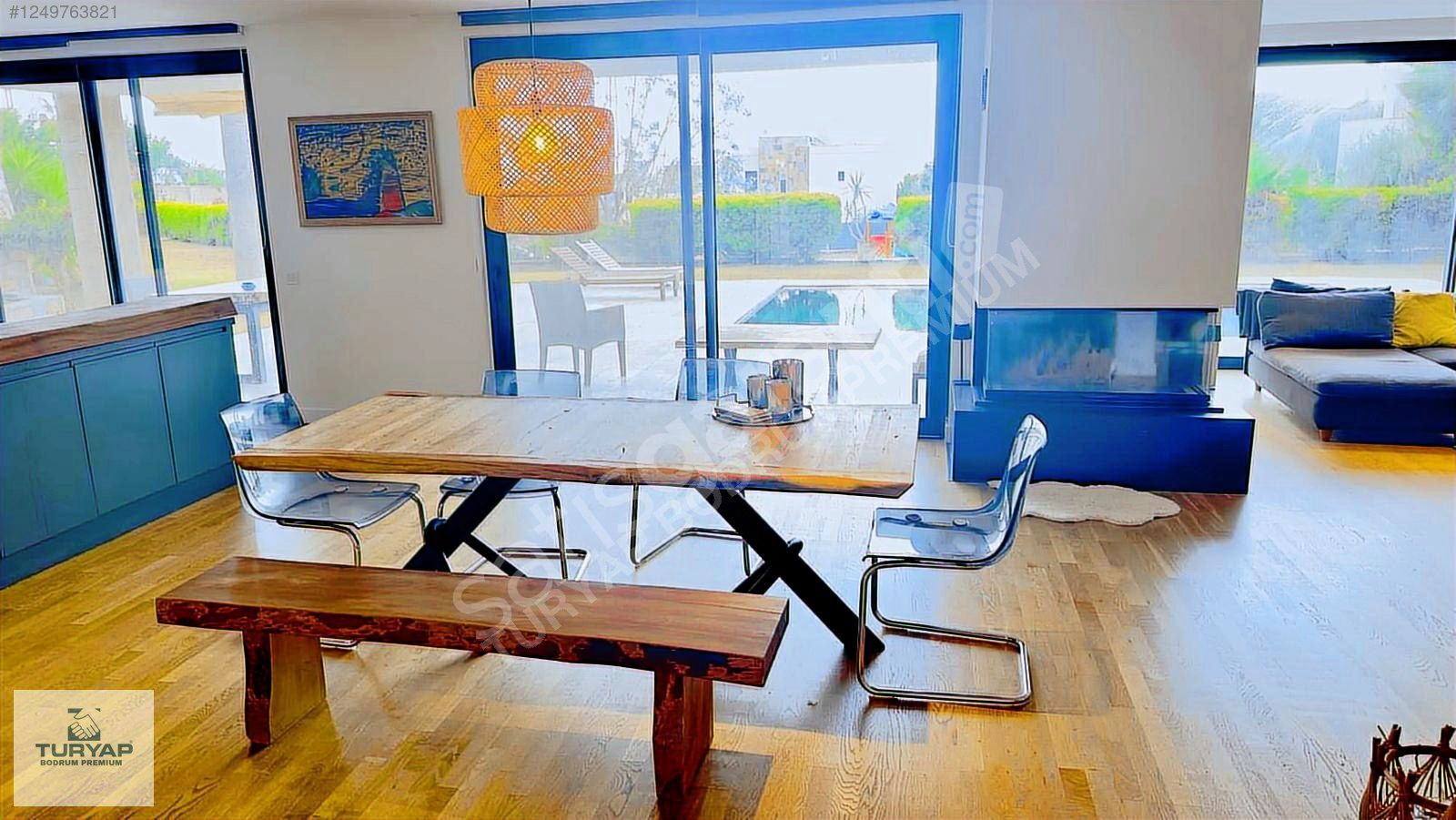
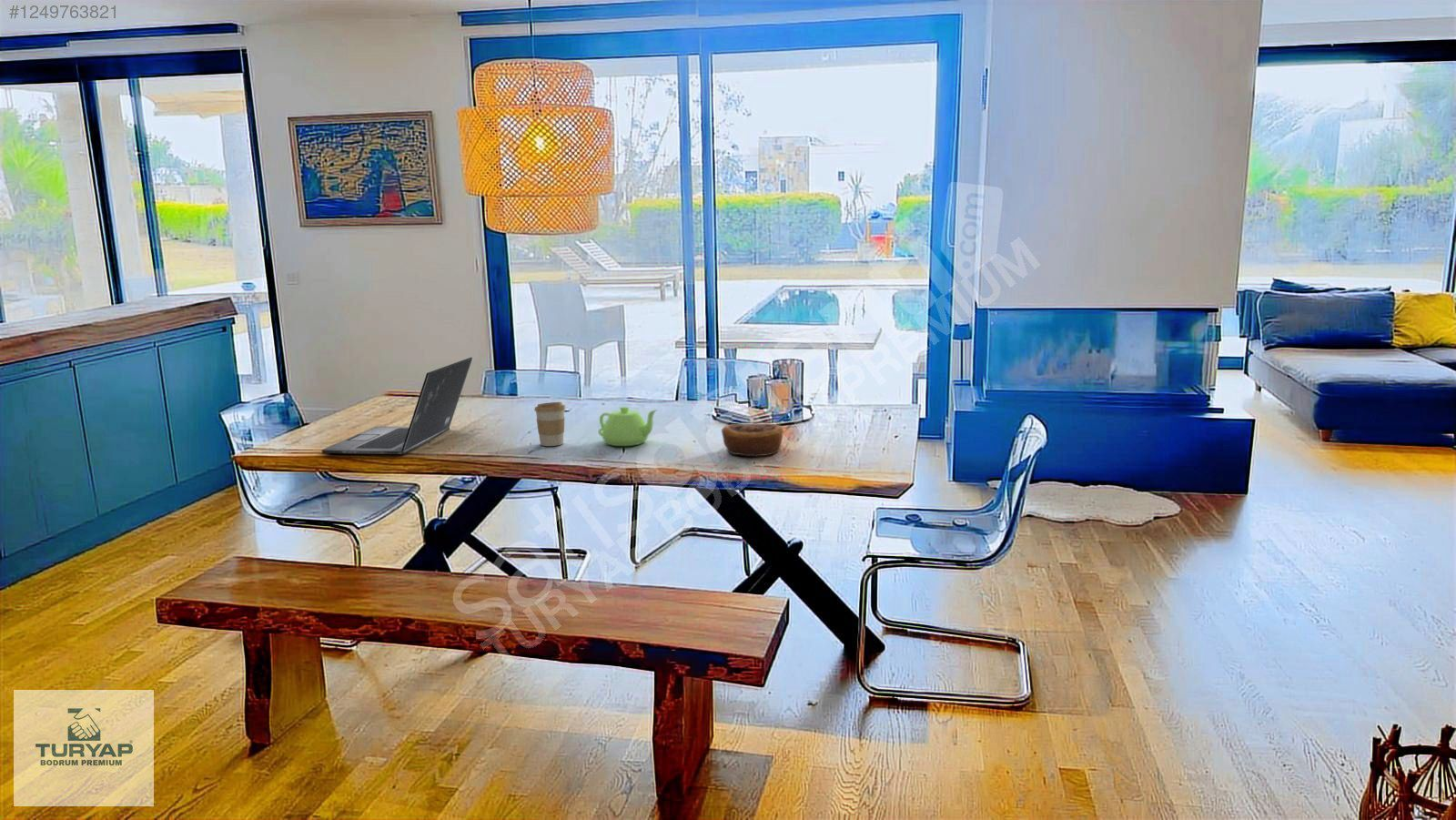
+ laptop (415, 408)
+ pastry (753, 438)
+ teapot (627, 424)
+ coffee cup (551, 422)
